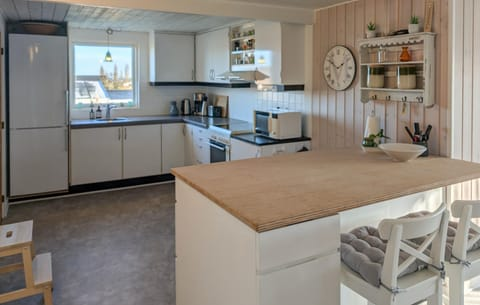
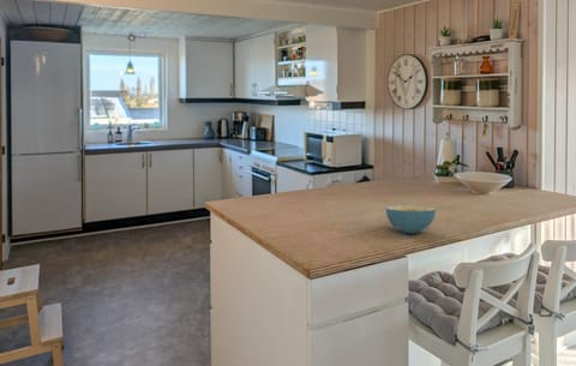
+ cereal bowl (409, 220)
